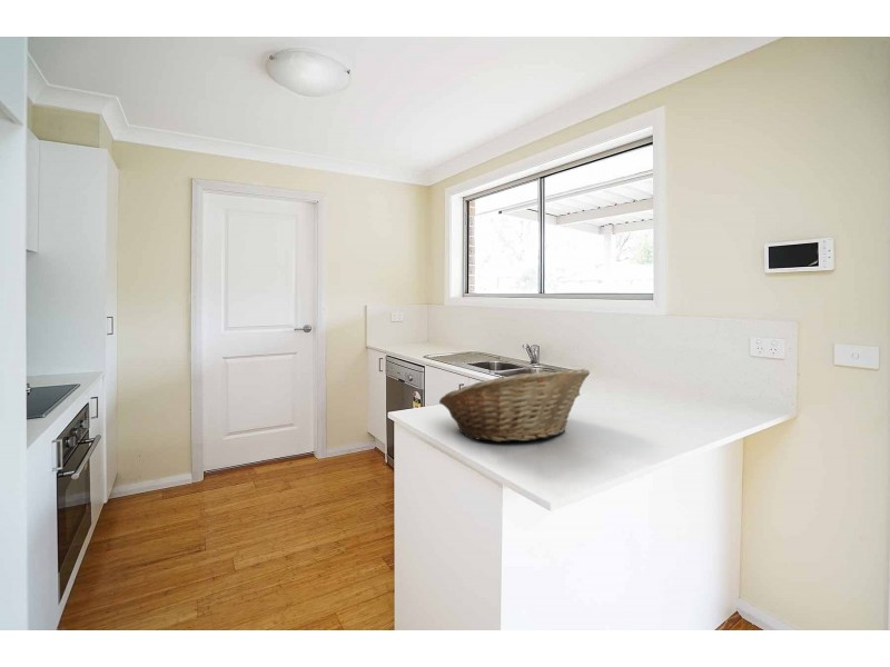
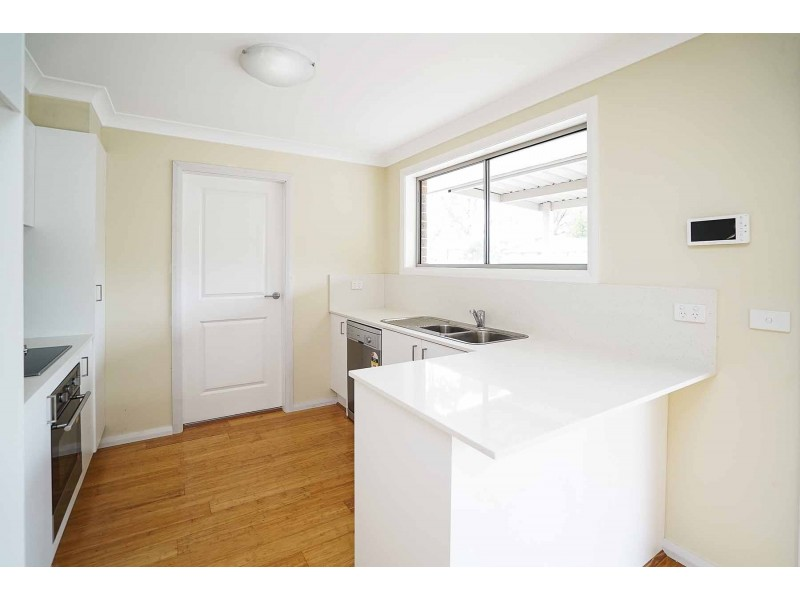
- fruit basket (516, 399)
